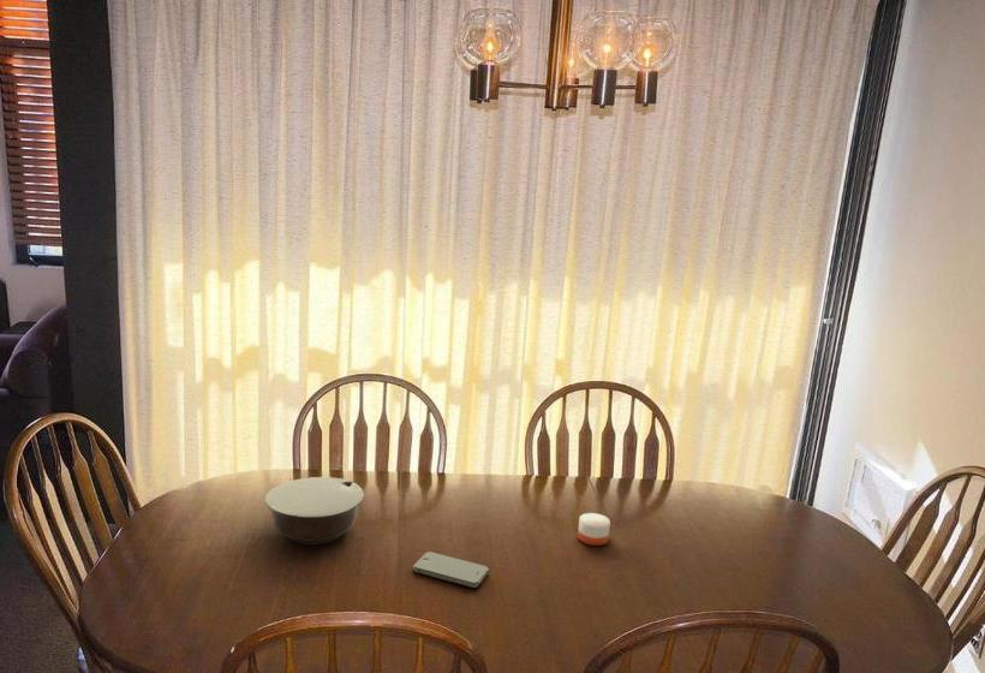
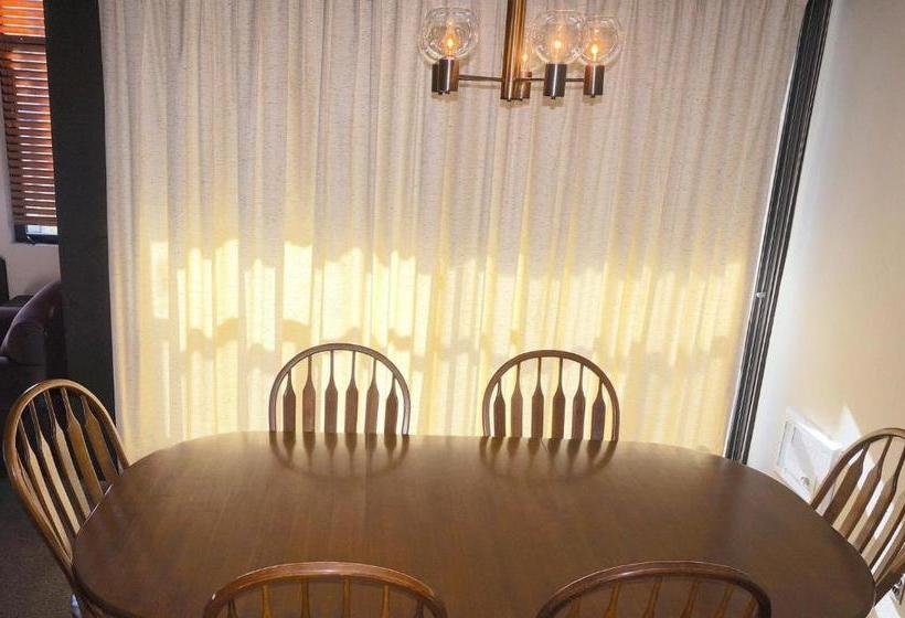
- bowl (314, 513)
- smartphone (450, 568)
- candle (595, 518)
